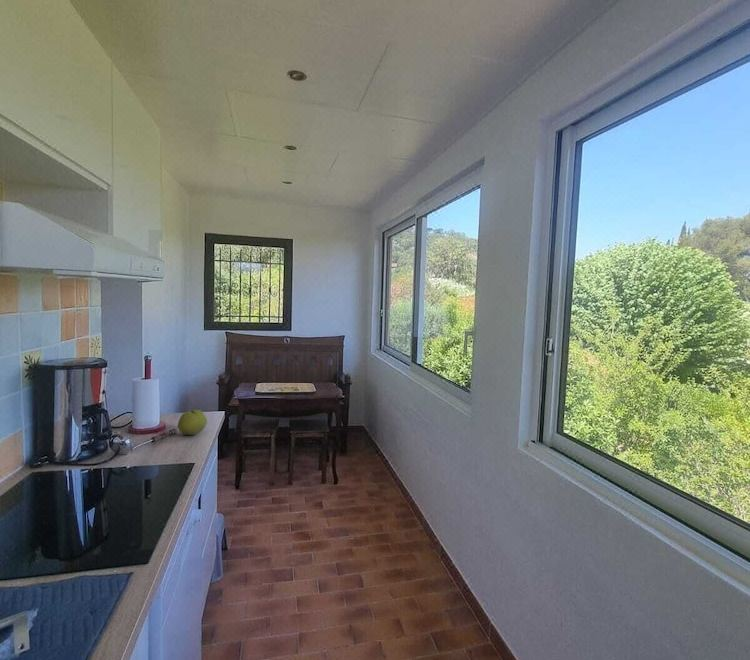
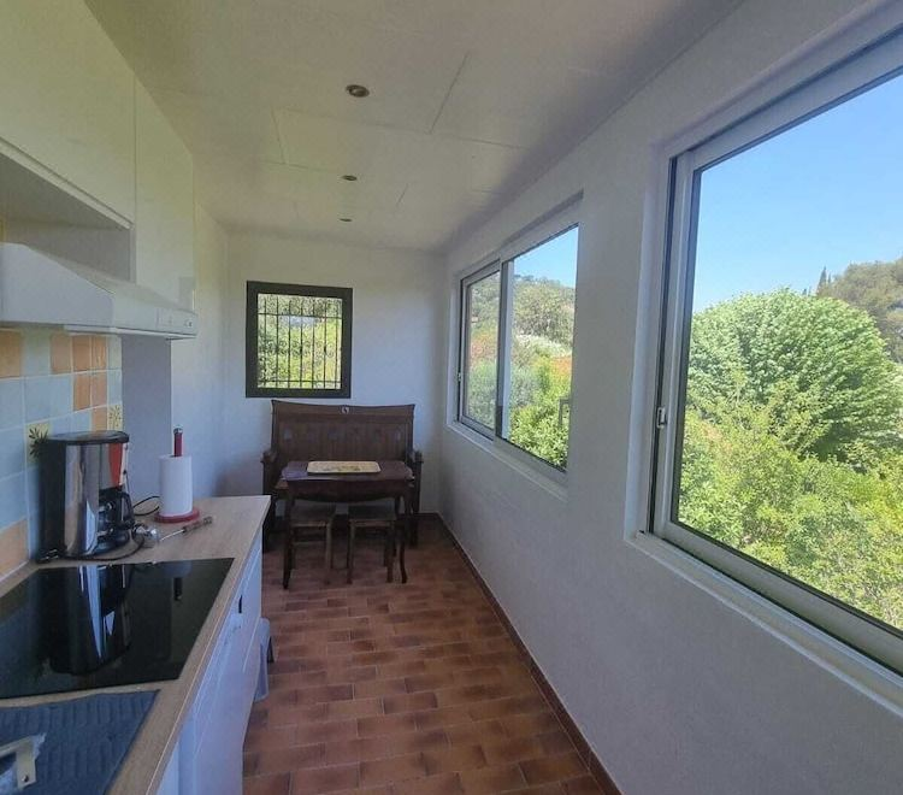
- fruit (192, 422)
